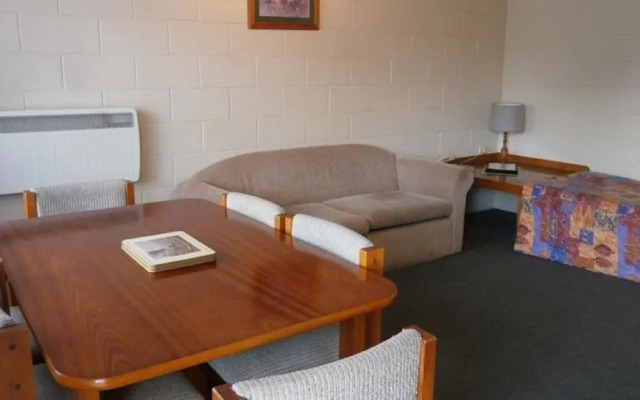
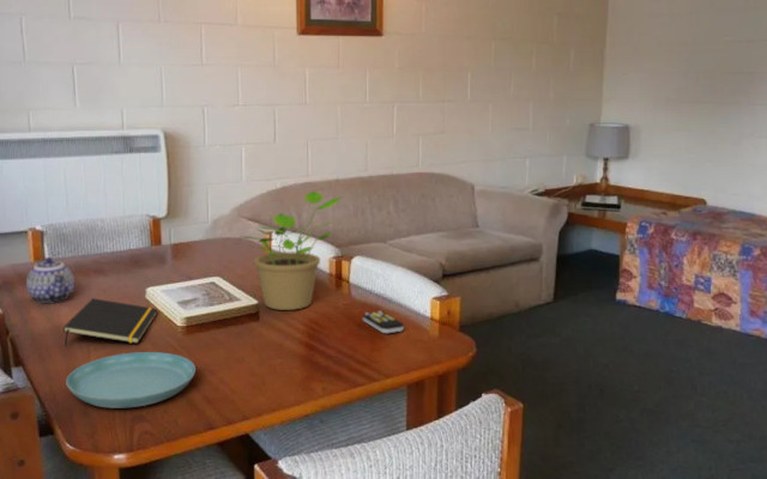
+ remote control (382, 321)
+ notepad (113, 320)
+ potted plant (288, 253)
+ saucer (133, 380)
+ teapot (49, 278)
